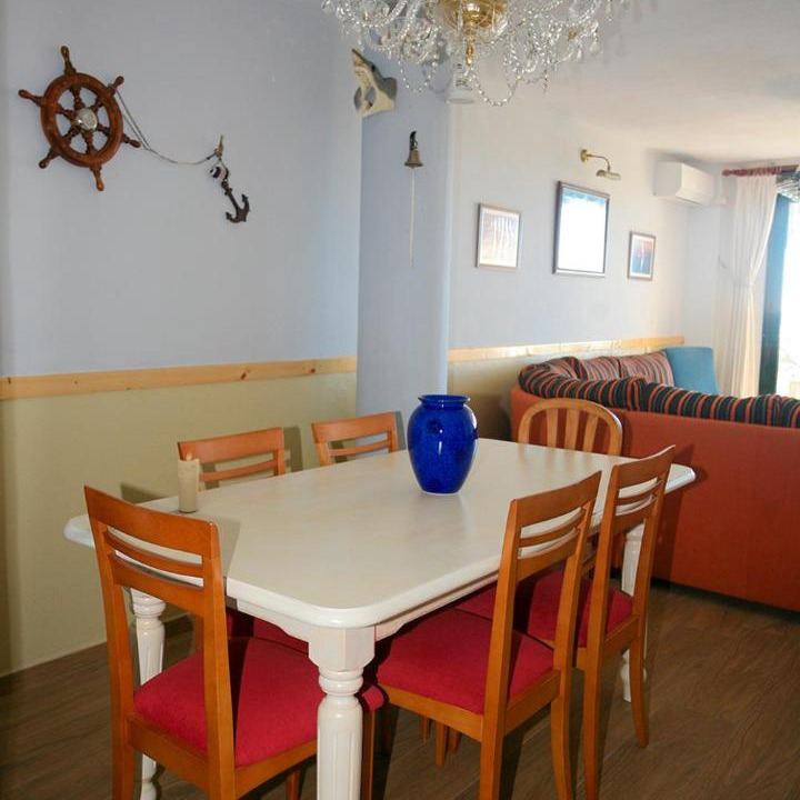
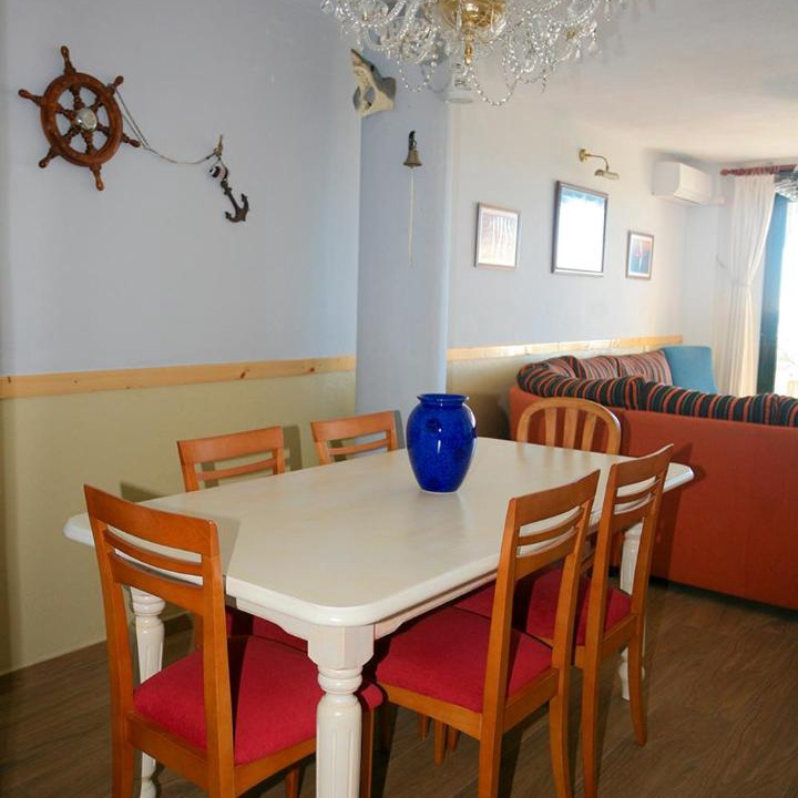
- candle (188, 478)
